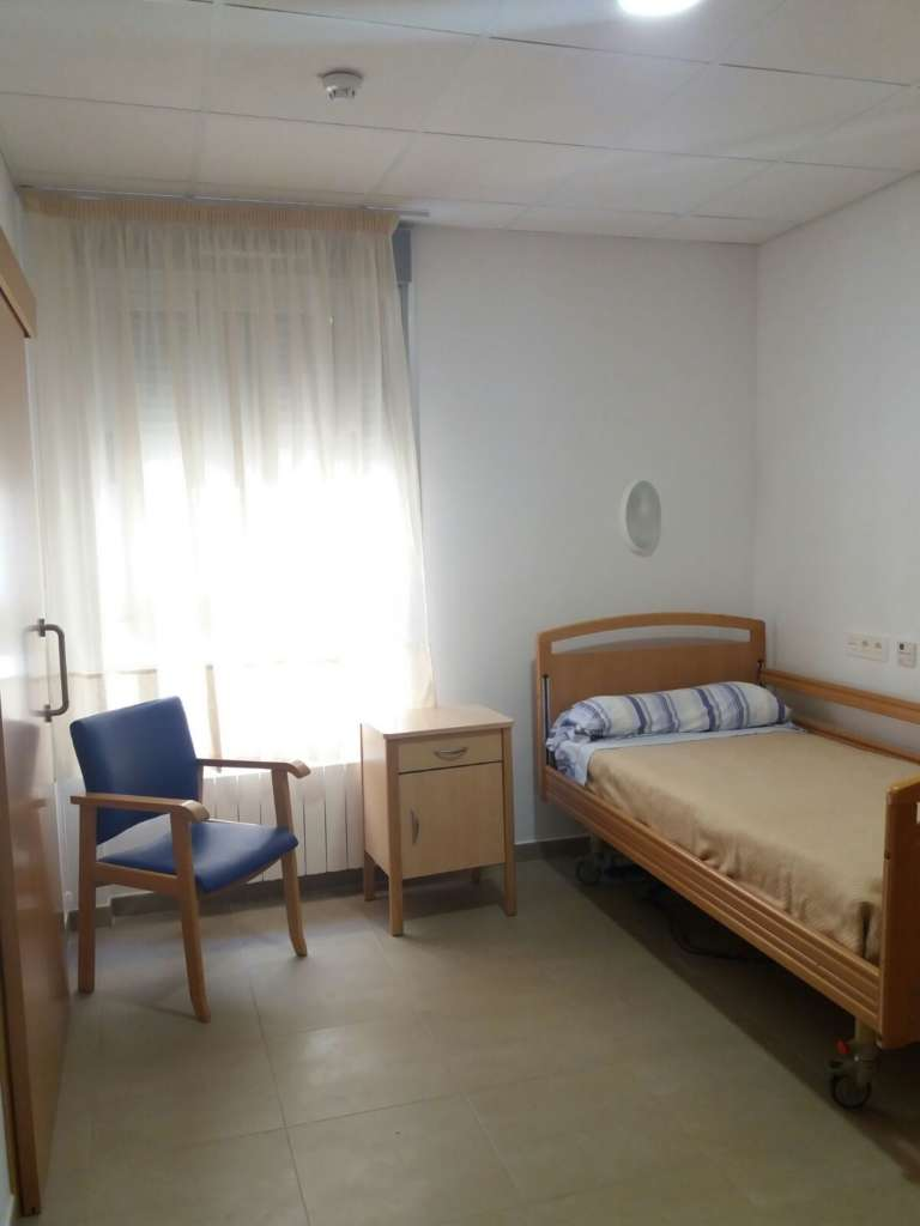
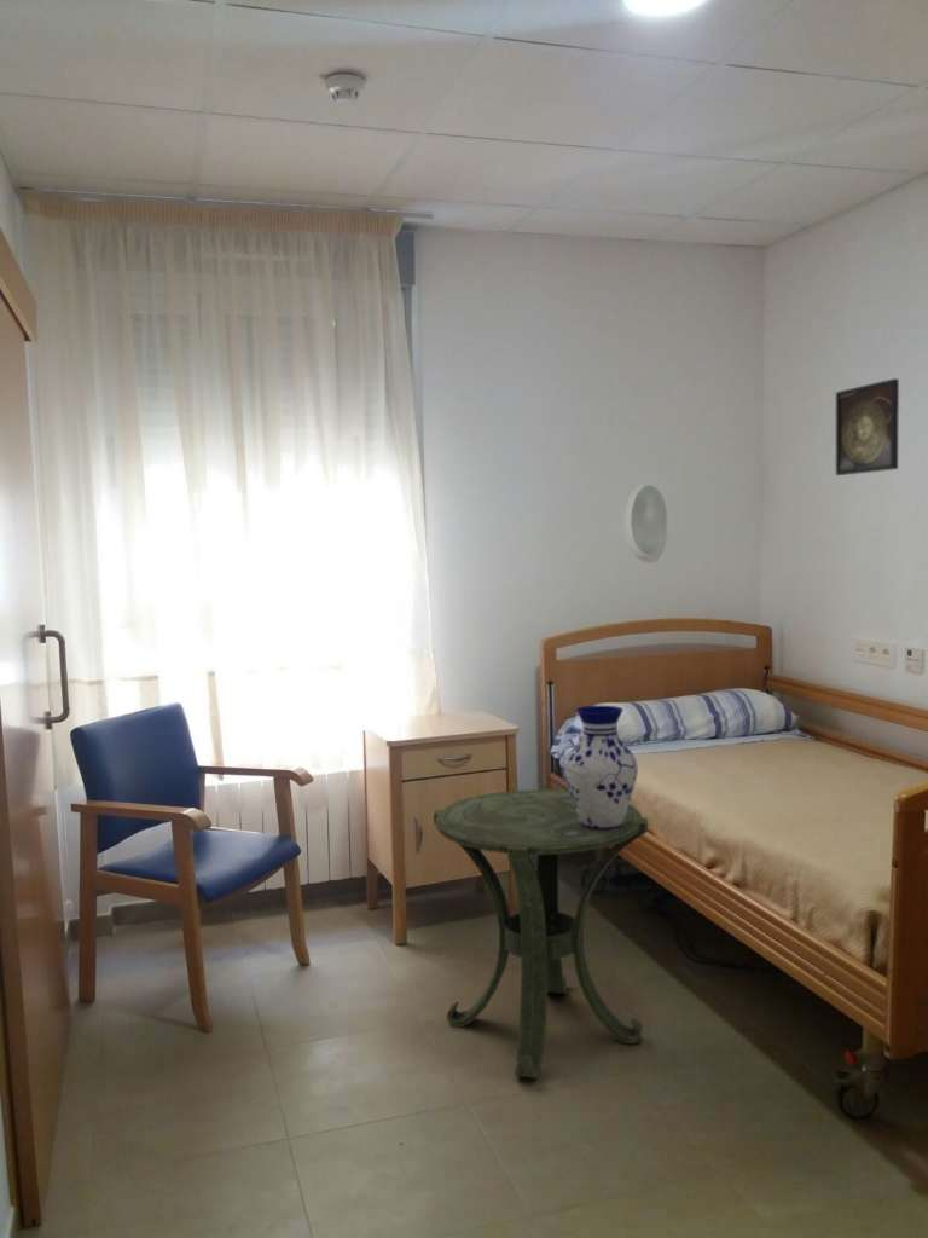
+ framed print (865, 428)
+ side table (540, 922)
+ vase (601, 765)
